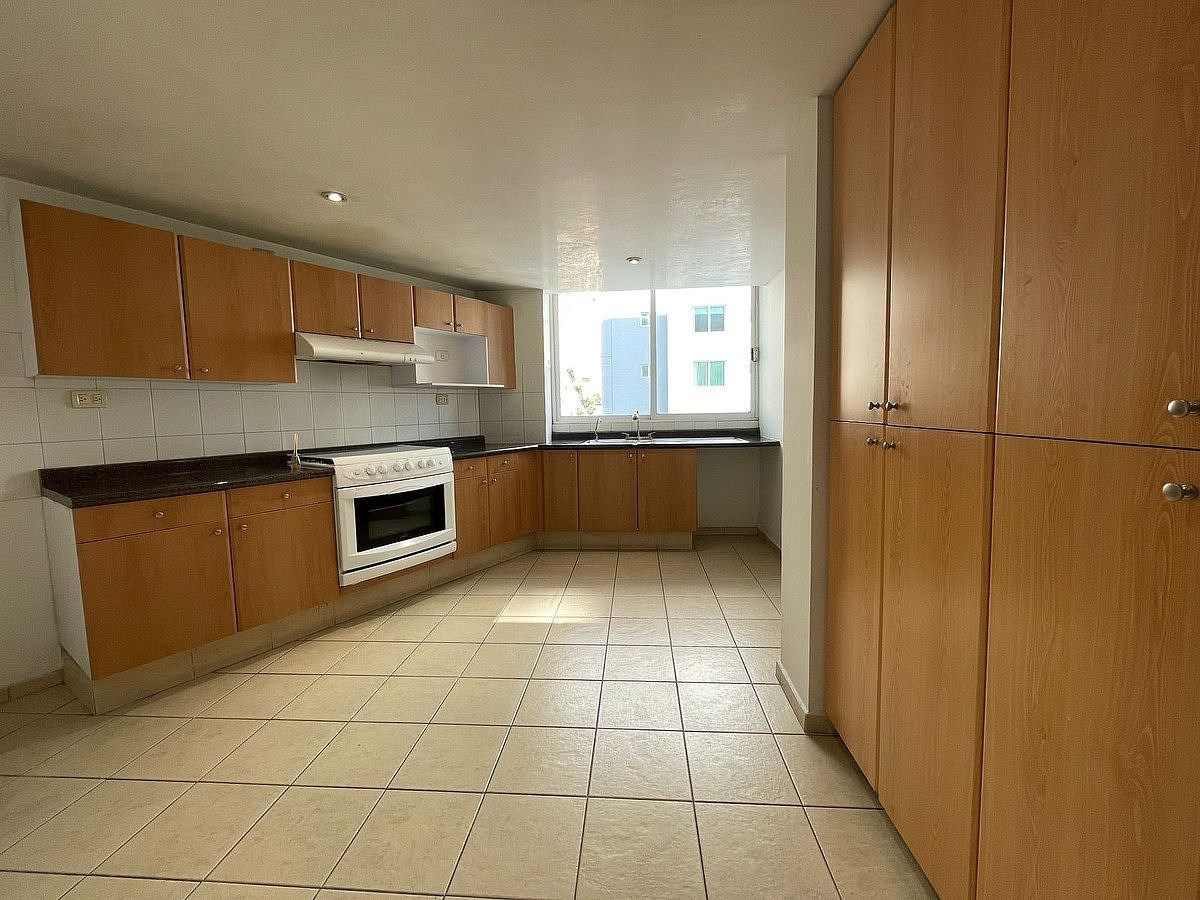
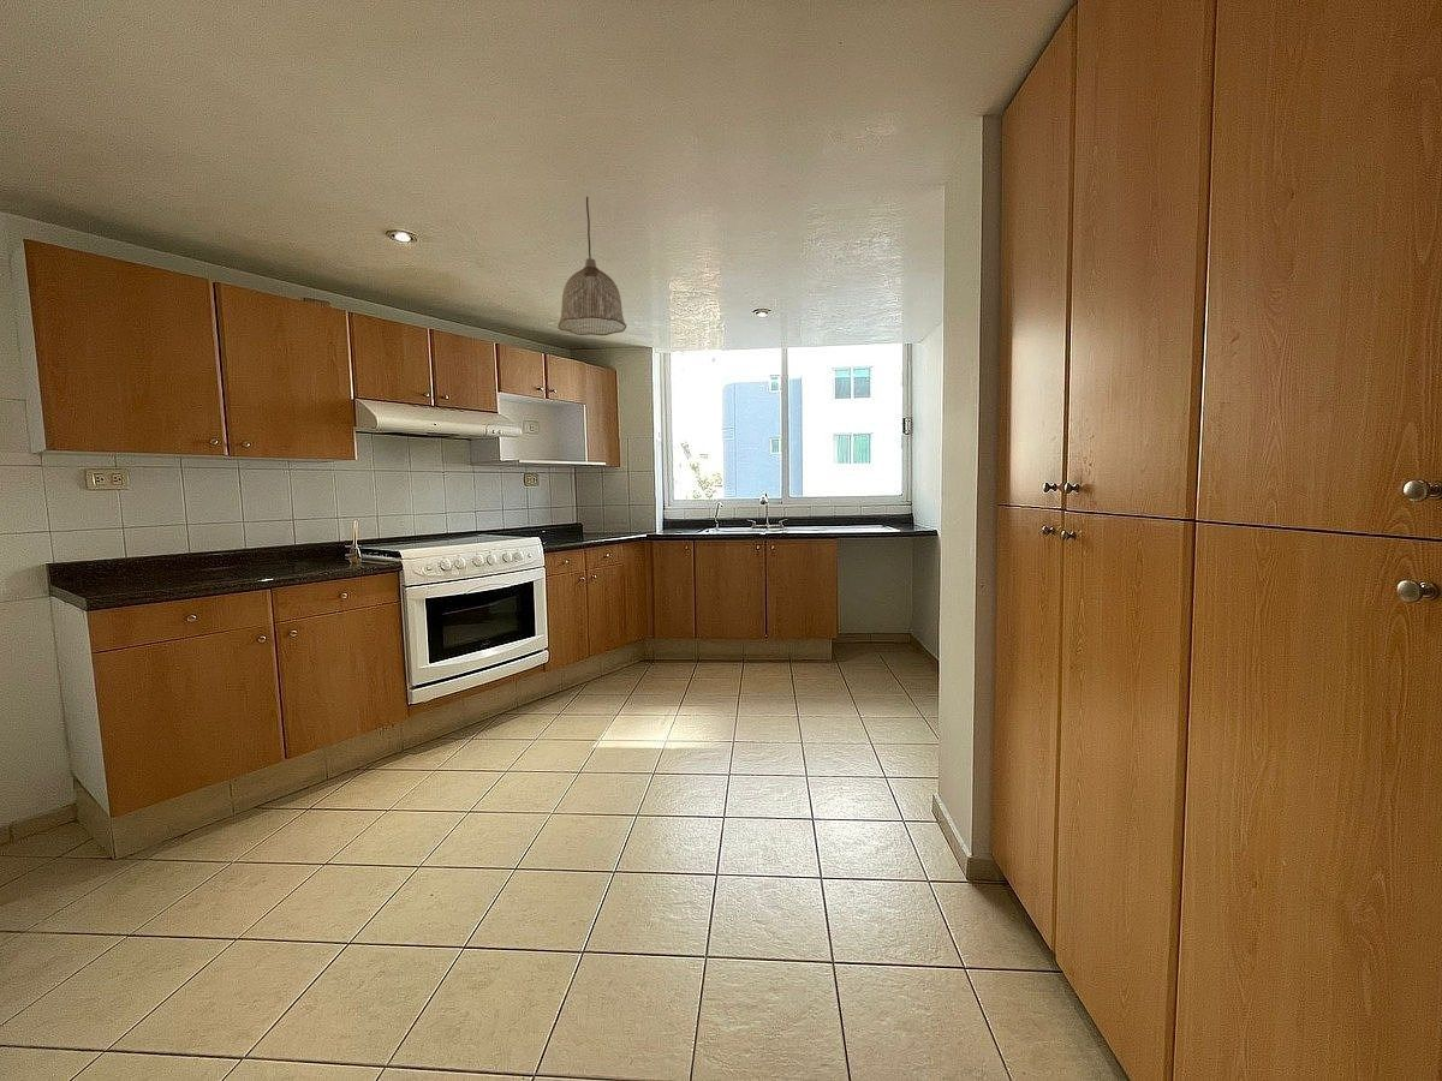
+ pendant lamp (589, 262)
